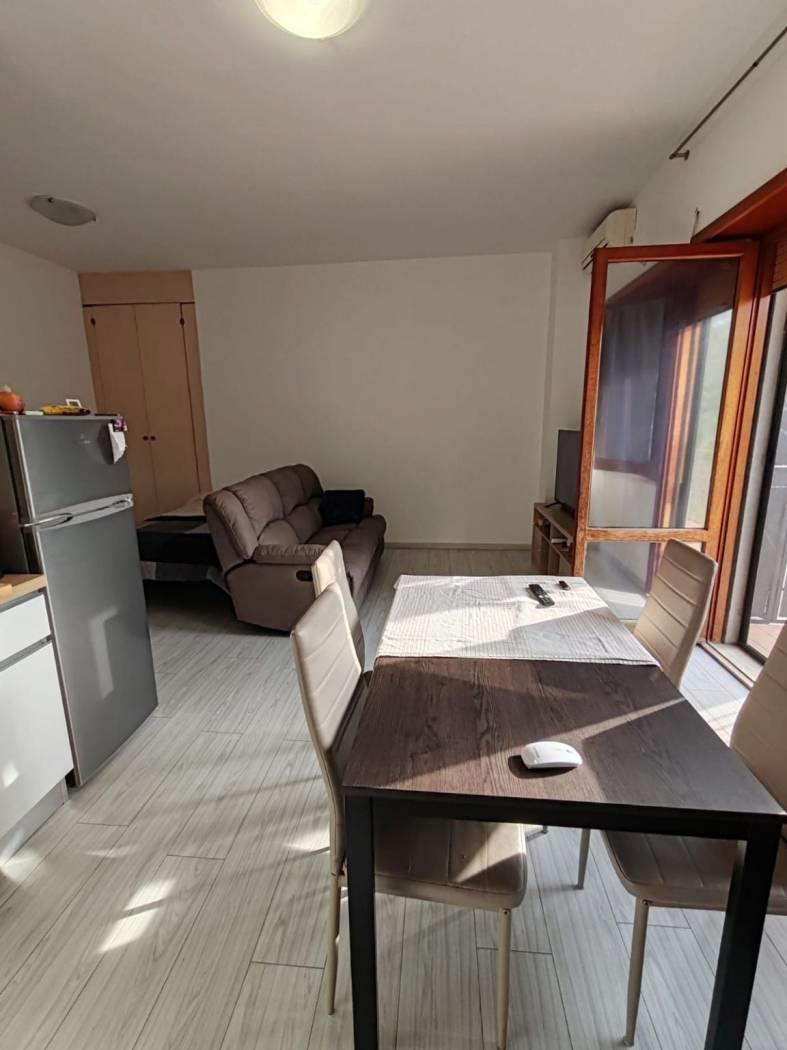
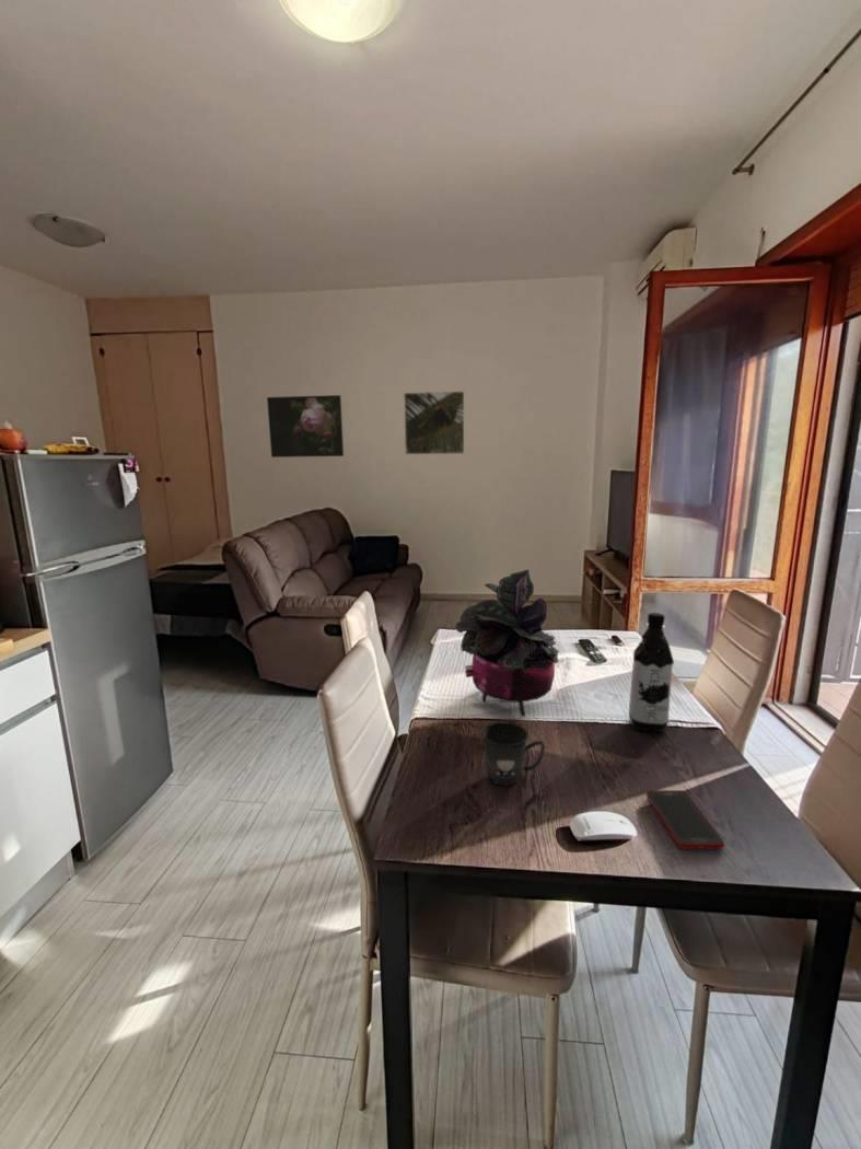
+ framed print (434, 423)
+ cell phone (682, 817)
+ potted plant (509, 637)
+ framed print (305, 427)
+ water bottle (651, 670)
+ mug (513, 755)
